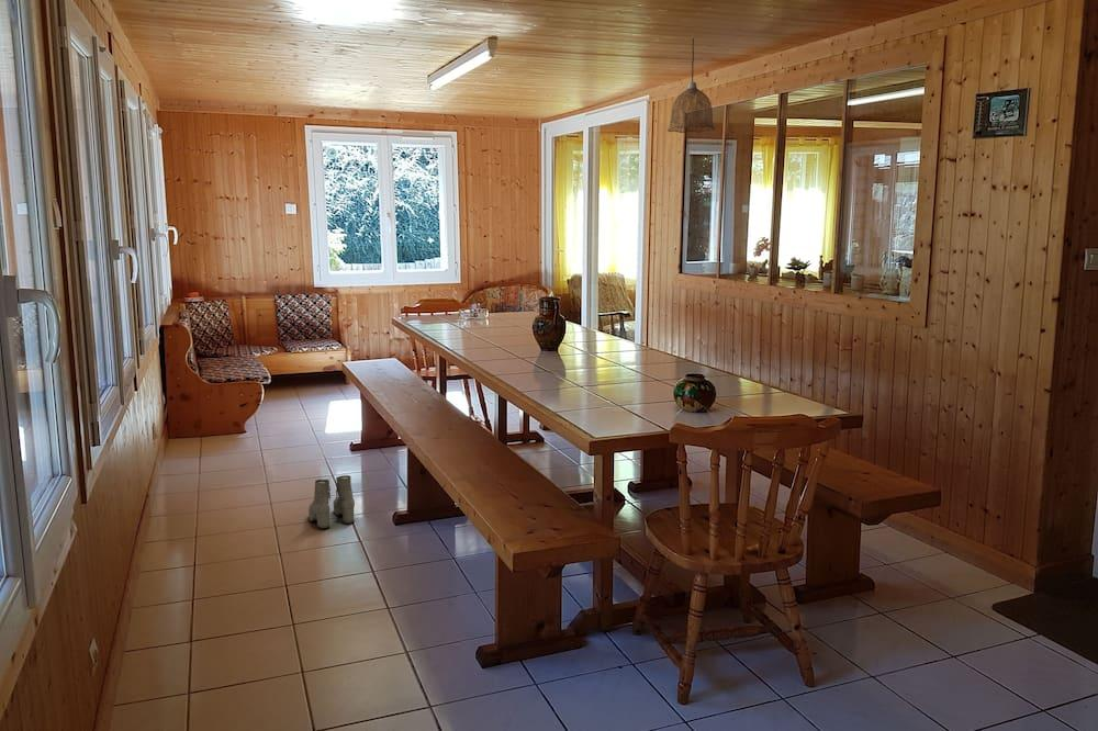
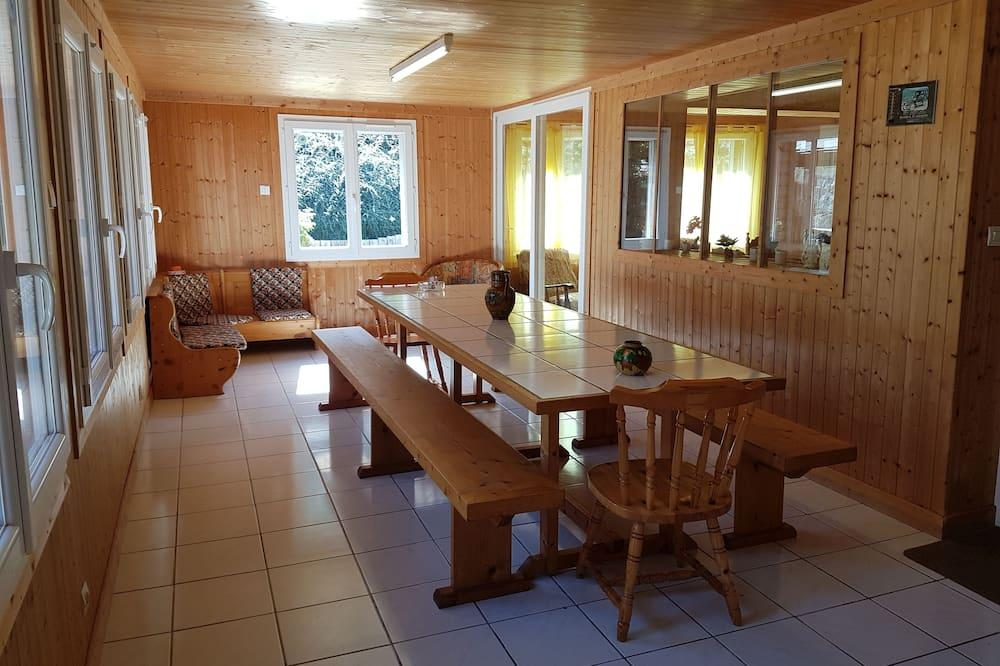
- boots (329, 497)
- pendant lamp (692, 85)
